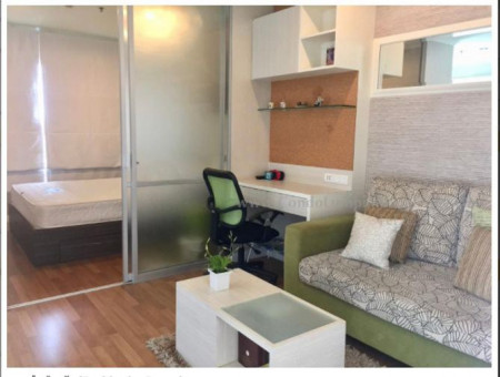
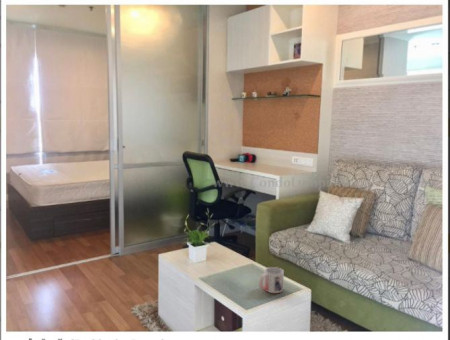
+ mug (270, 280)
